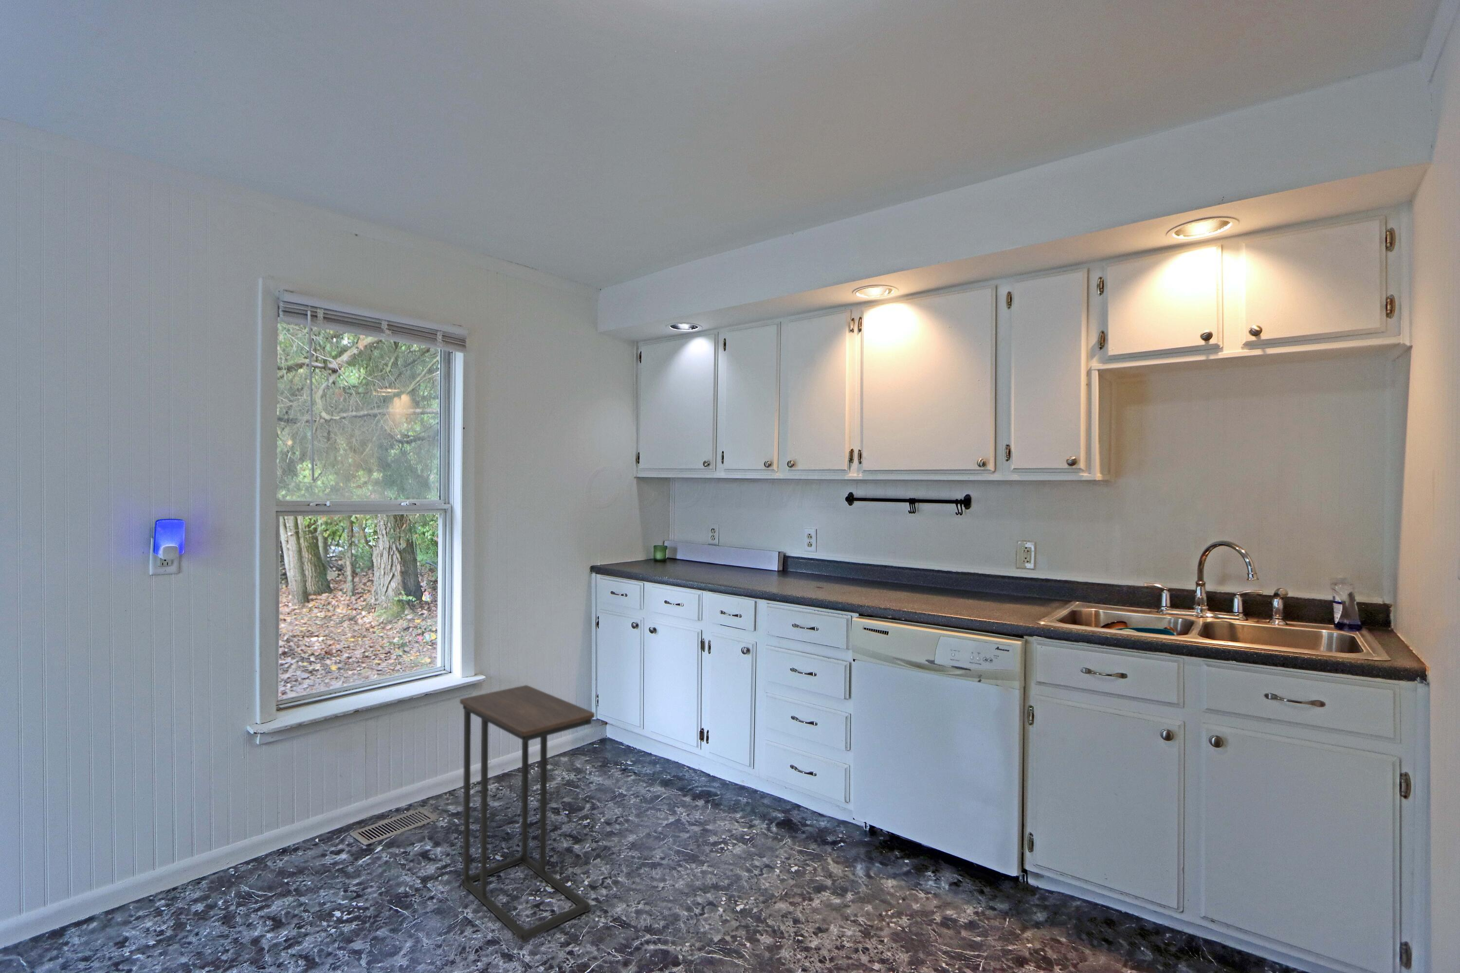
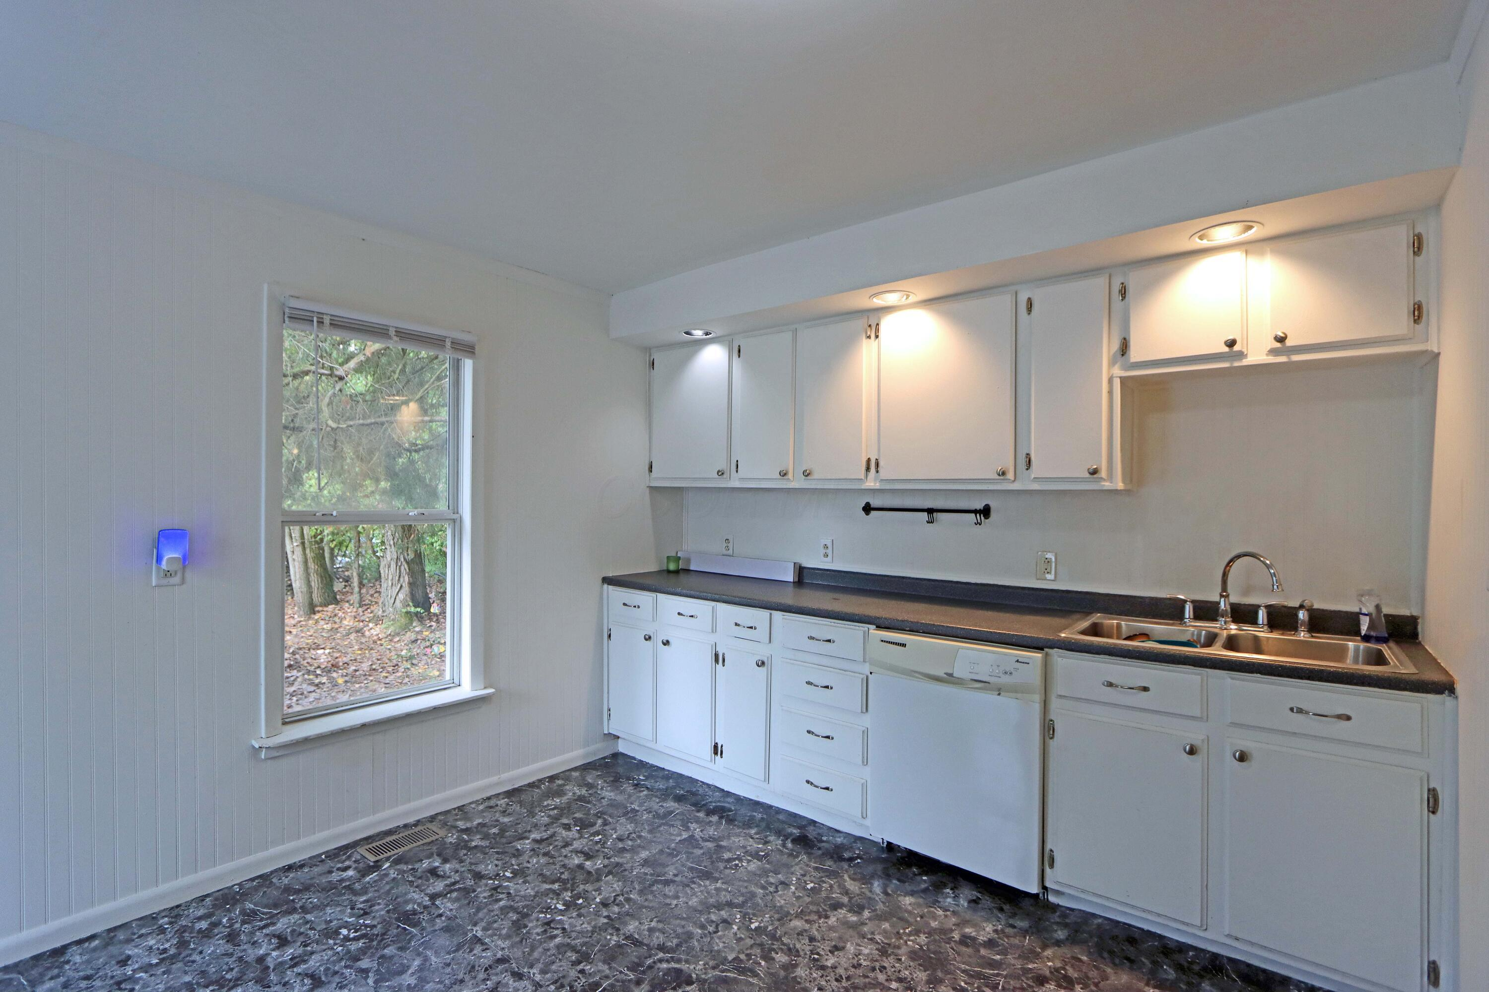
- table (524, 801)
